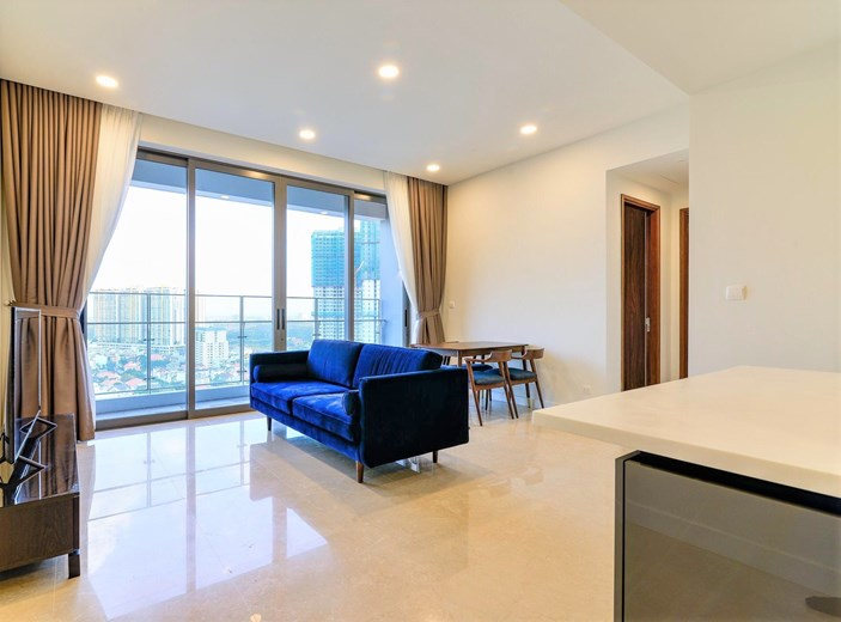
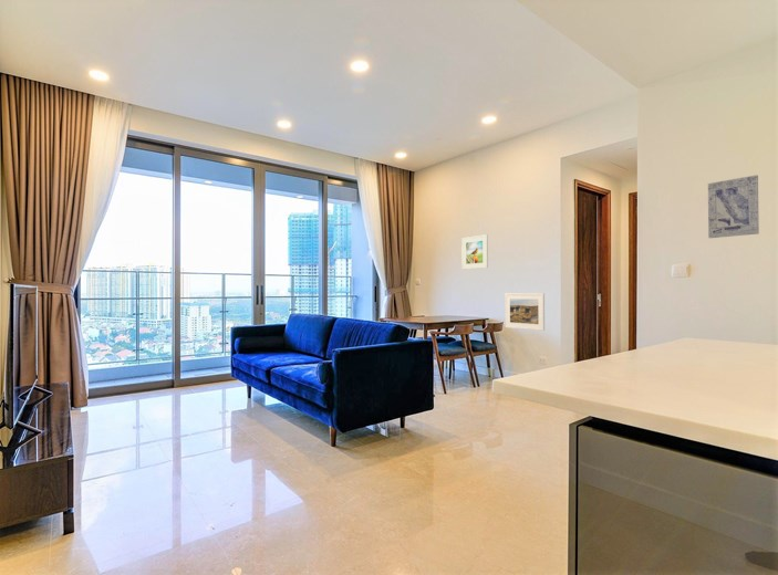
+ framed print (523, 311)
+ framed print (474, 252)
+ wall art (732, 207)
